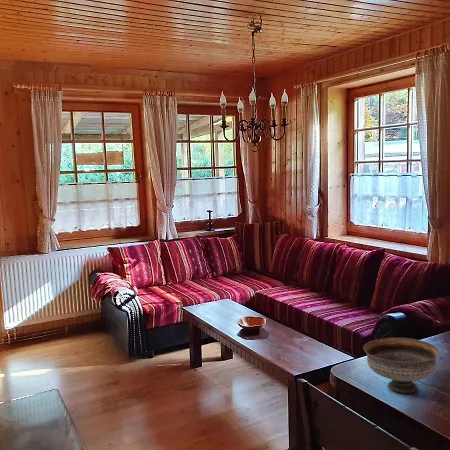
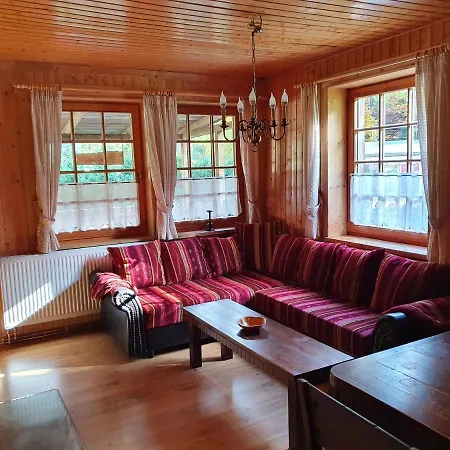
- bowl (400, 367)
